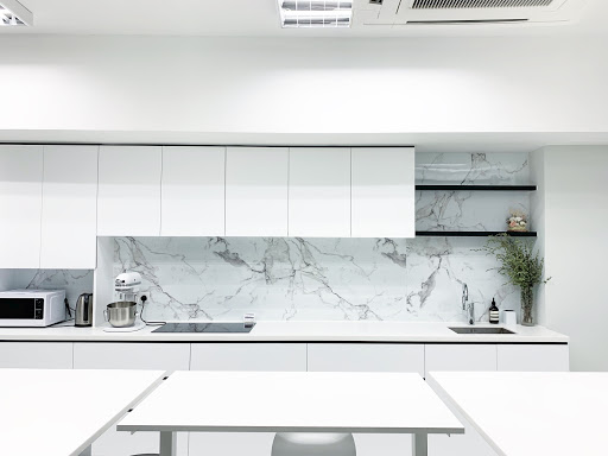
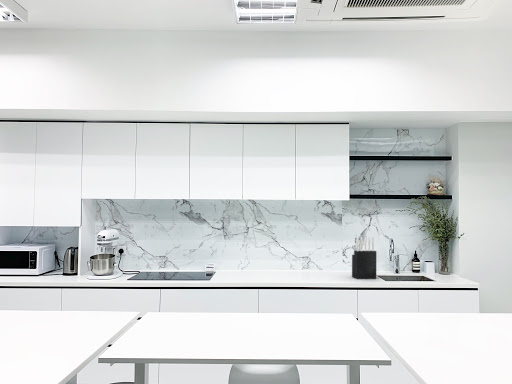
+ knife block (363, 257)
